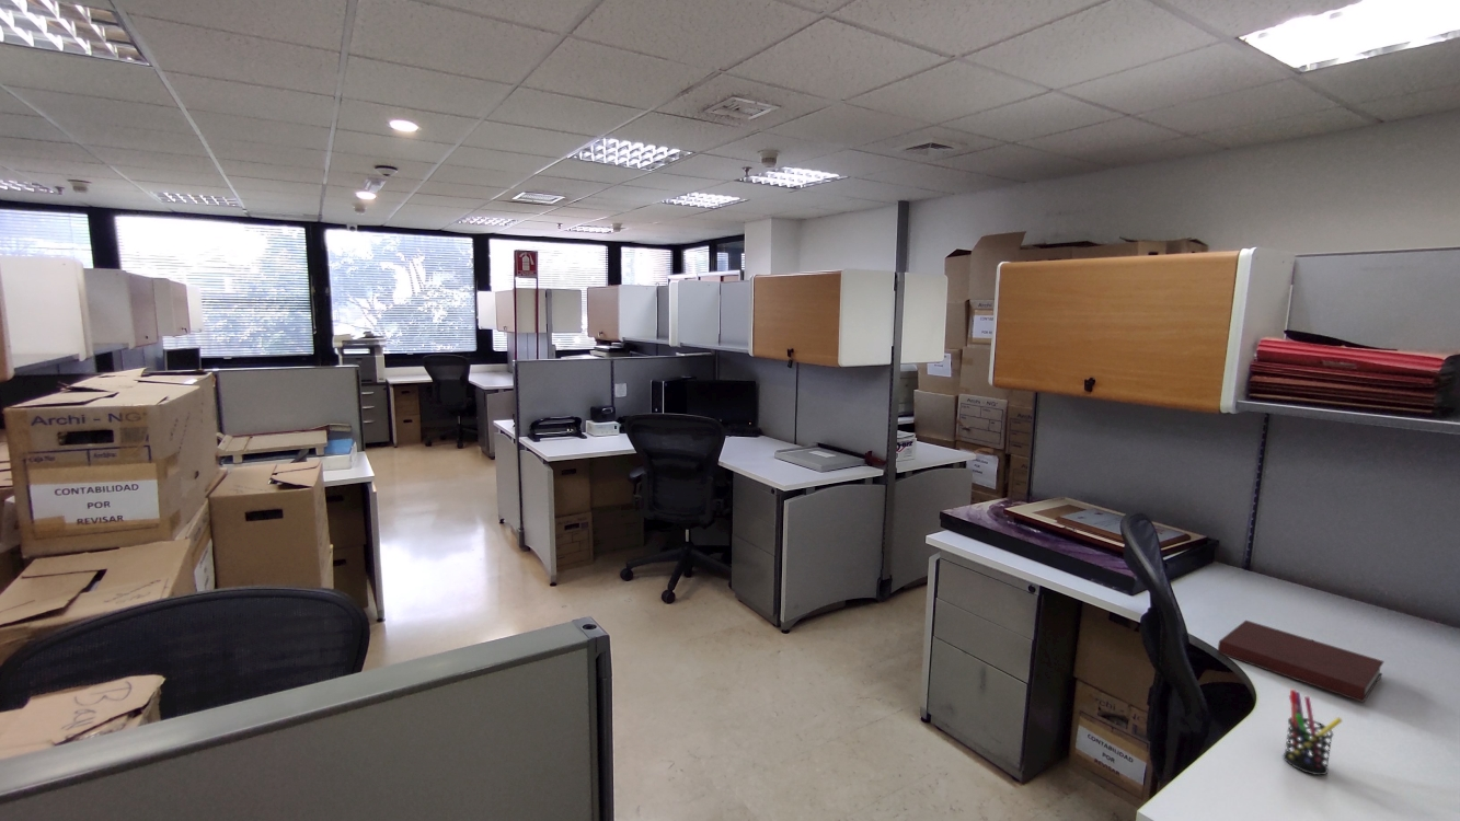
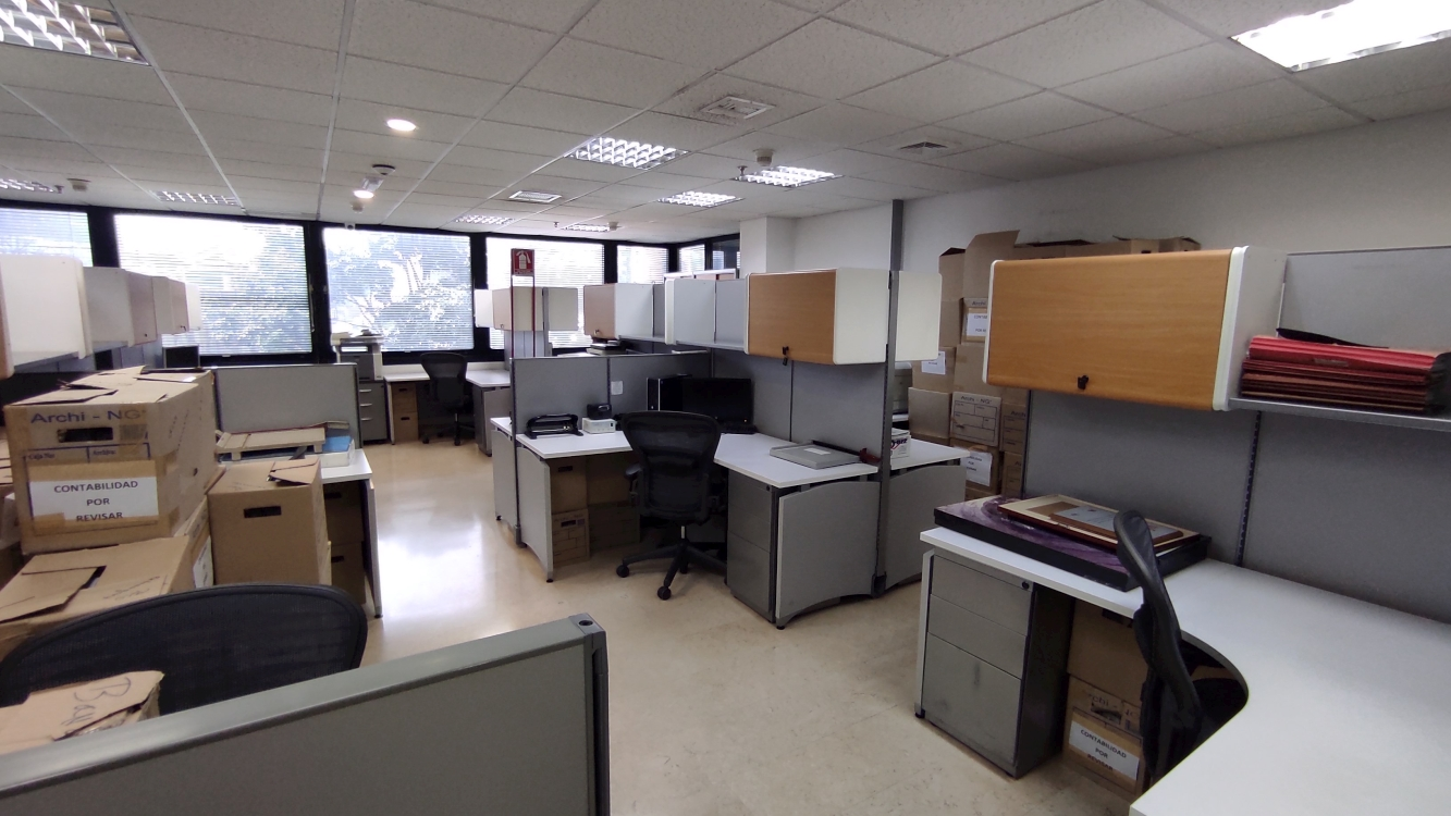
- notebook (1298, 657)
- pen holder (1304, 731)
